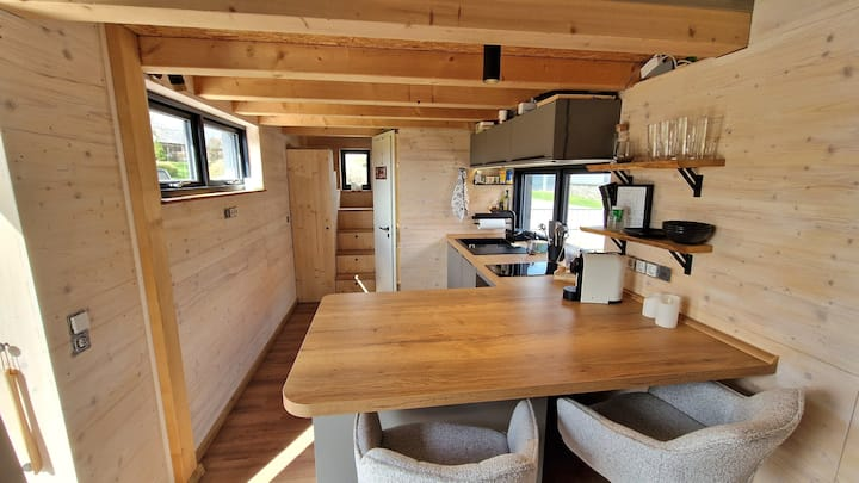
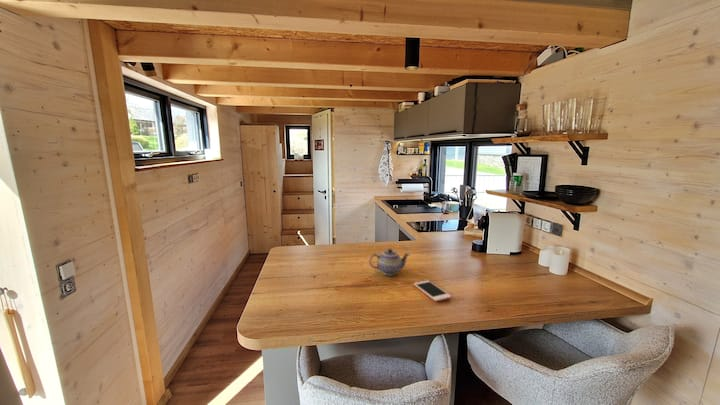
+ cell phone (431, 290)
+ teapot (389, 260)
